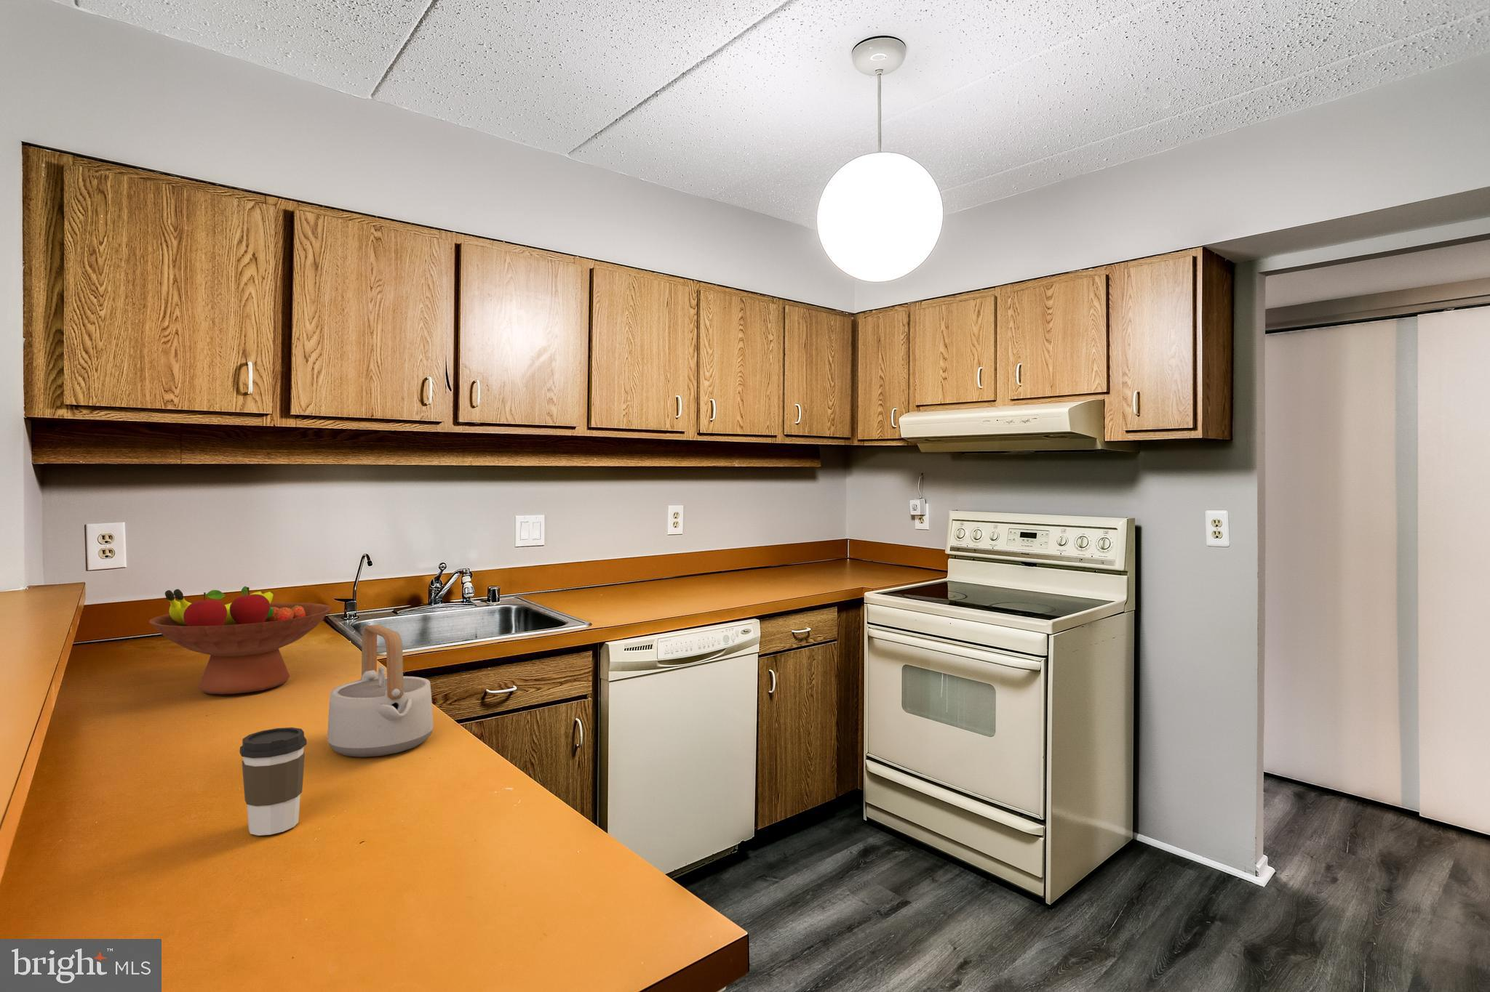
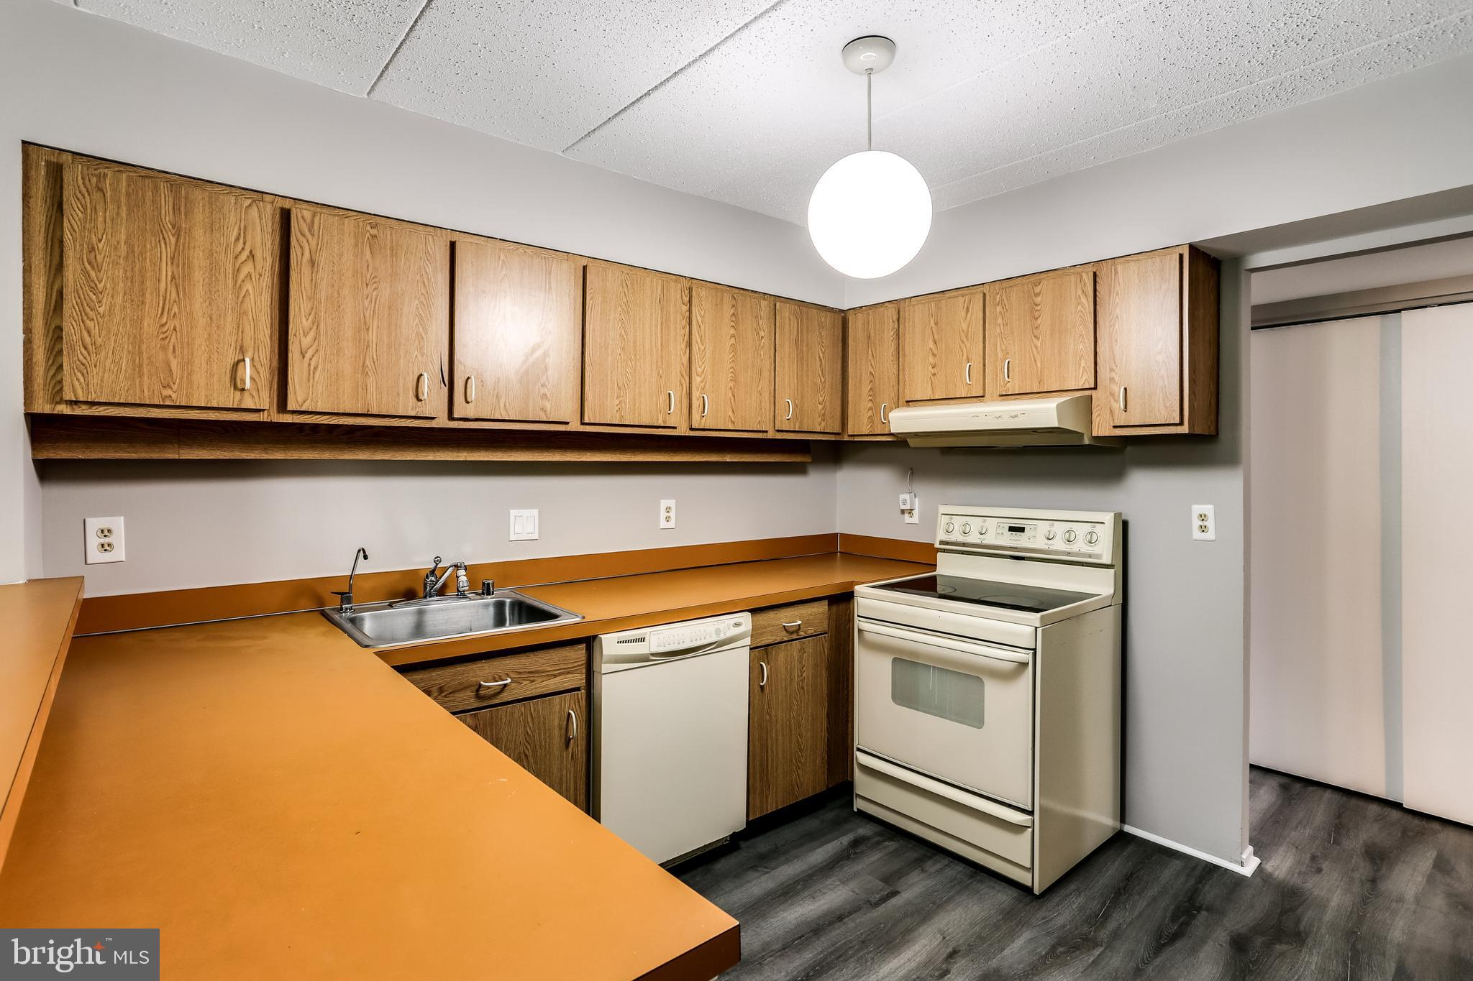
- coffee cup (274, 781)
- teapot (384, 688)
- fruit bowl (245, 636)
